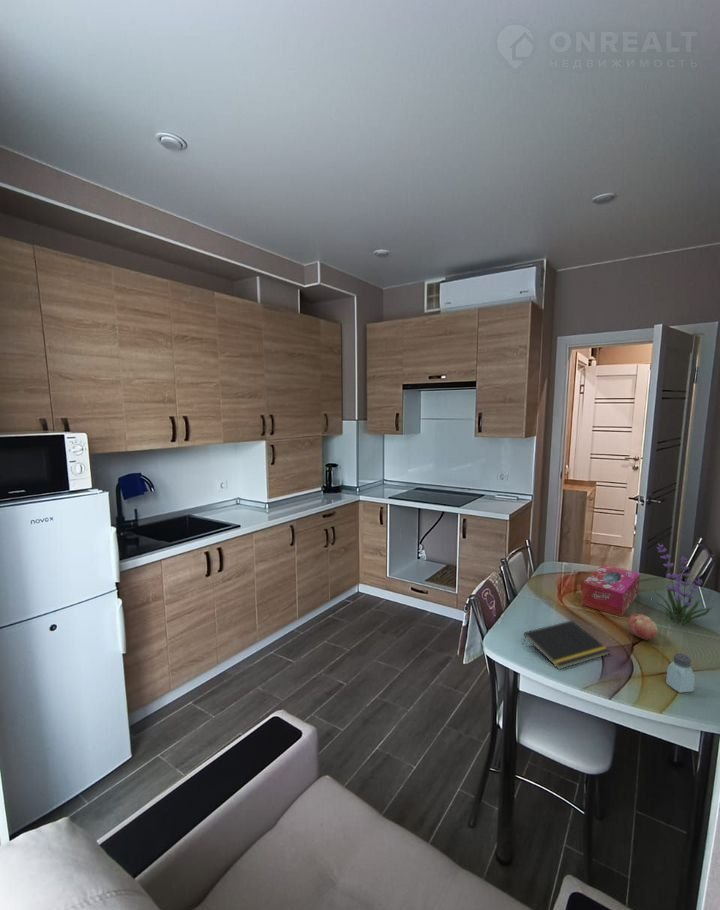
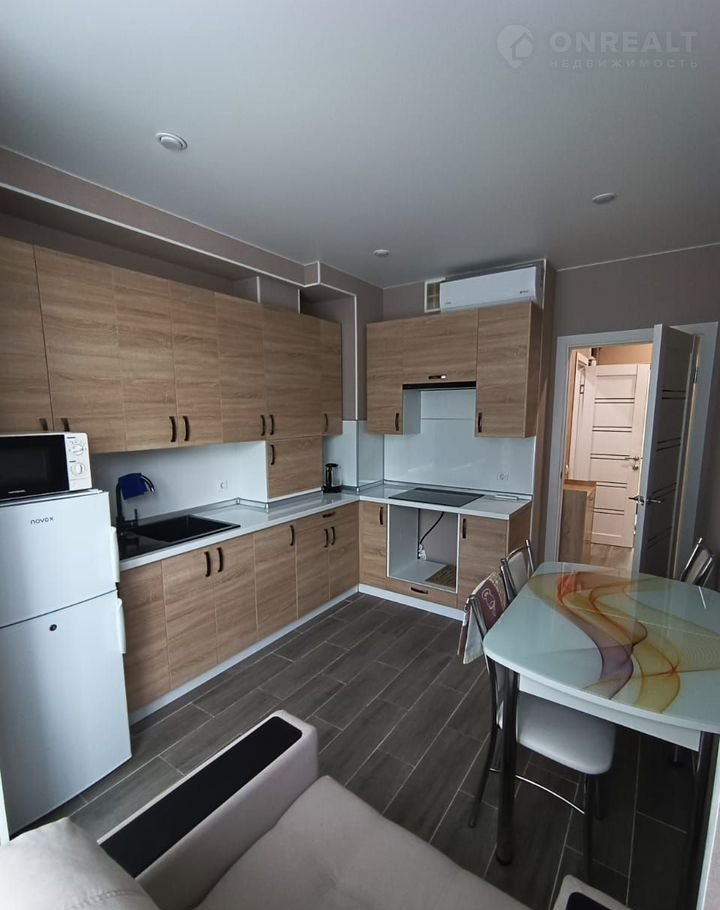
- notepad (565, 643)
- tissue box (611, 588)
- plant (680, 585)
- saltshaker (680, 672)
- fruit (642, 626)
